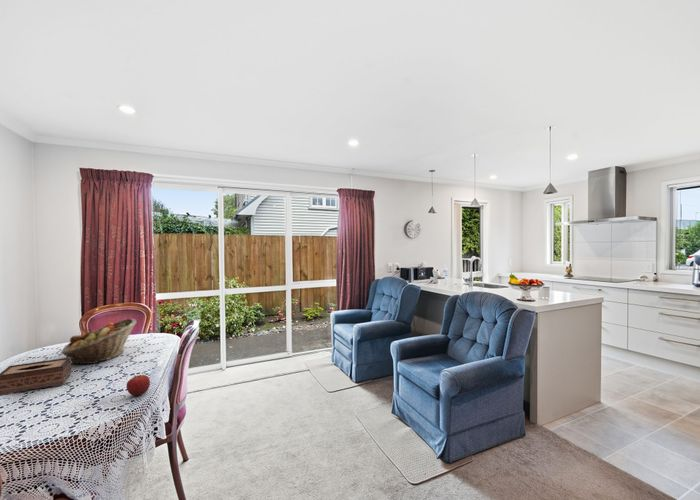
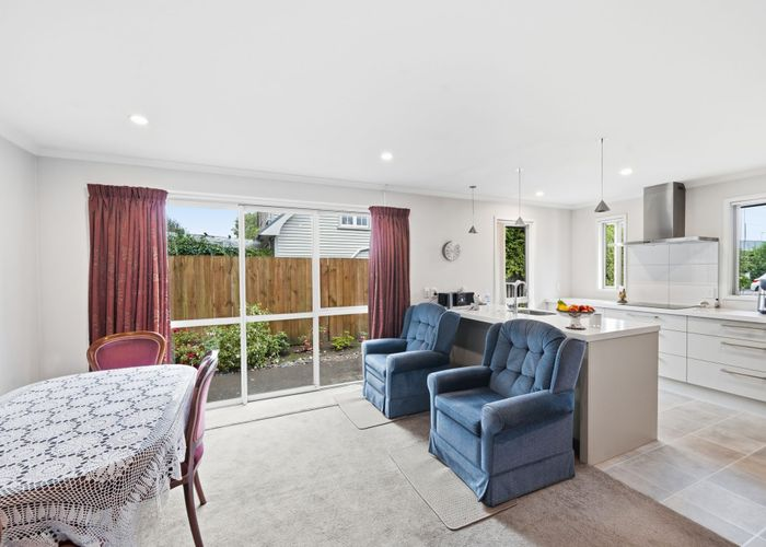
- fruit (138, 384)
- fruit basket (101, 339)
- tissue box (36, 375)
